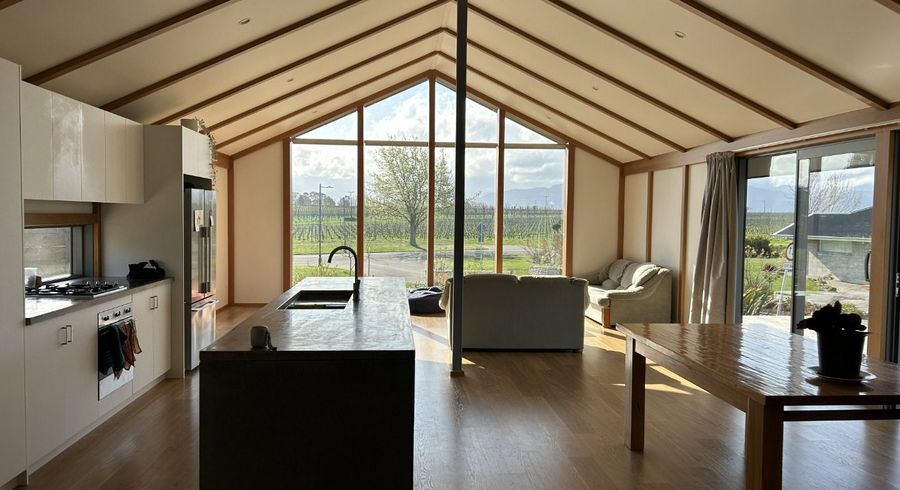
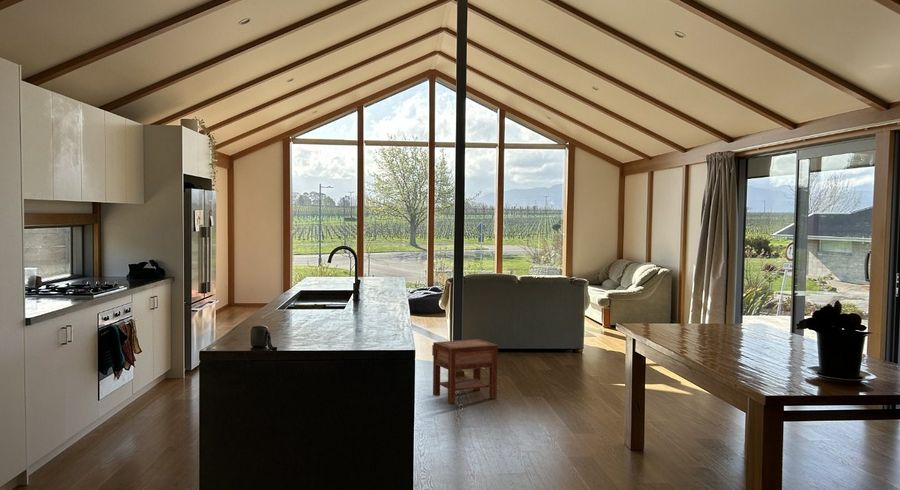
+ nightstand (462, 369)
